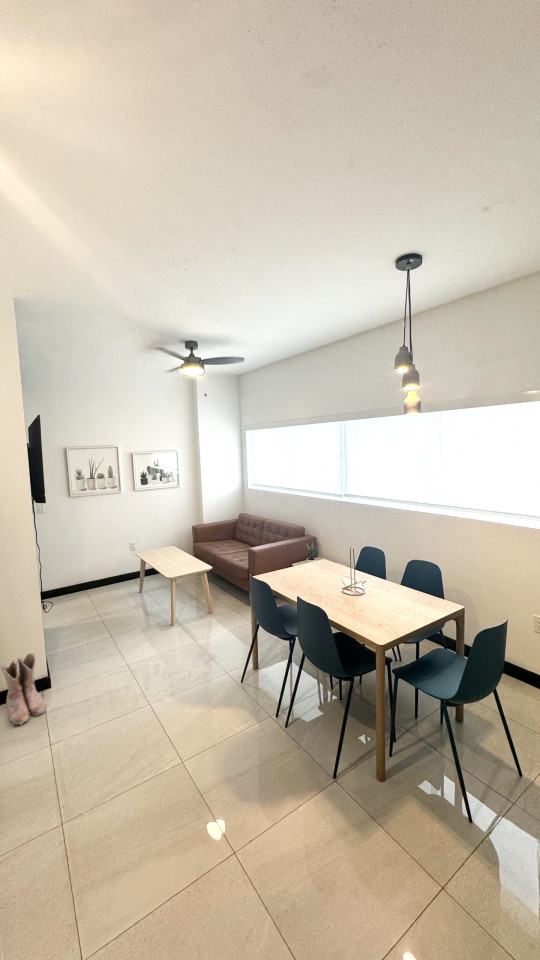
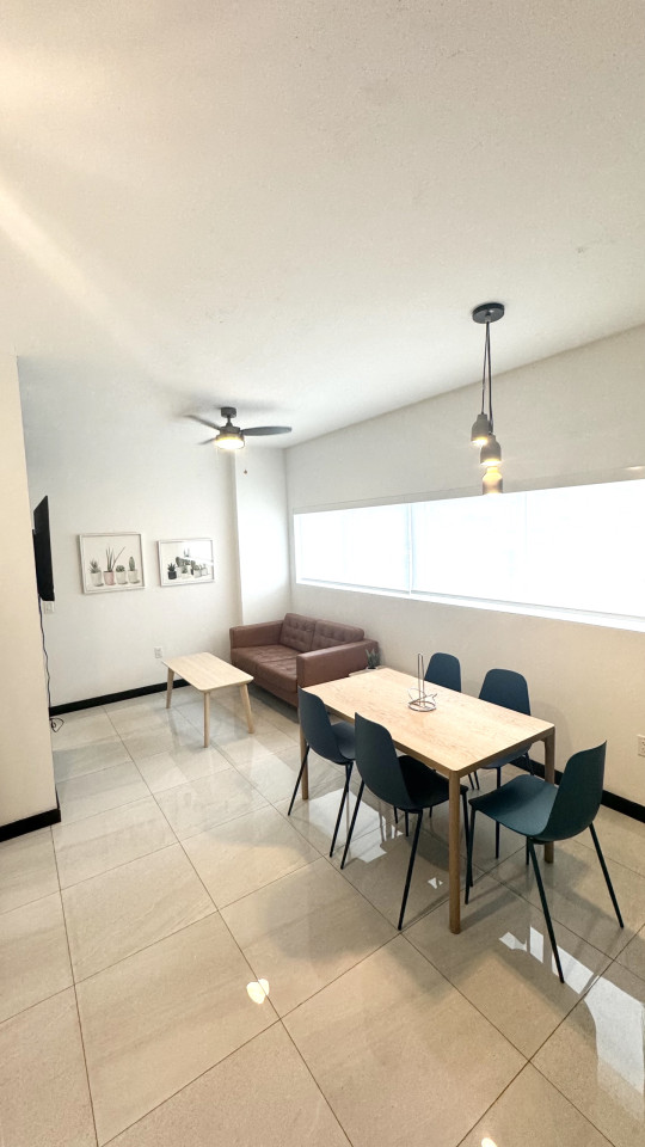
- boots (24, 685)
